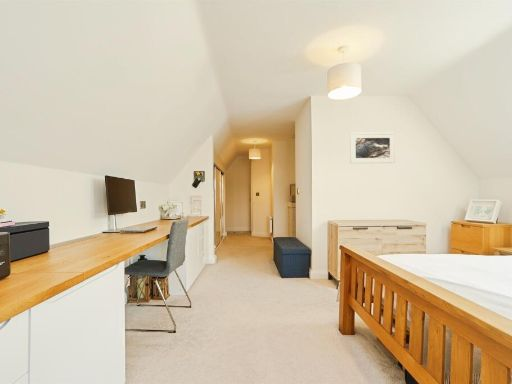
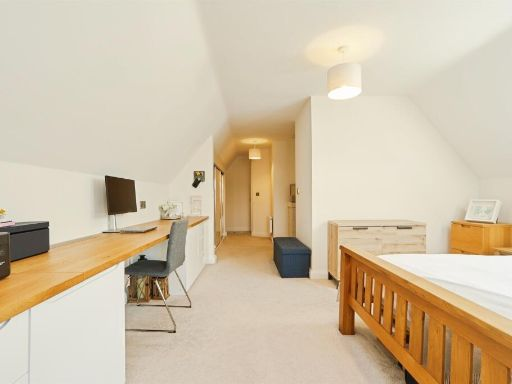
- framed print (372, 147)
